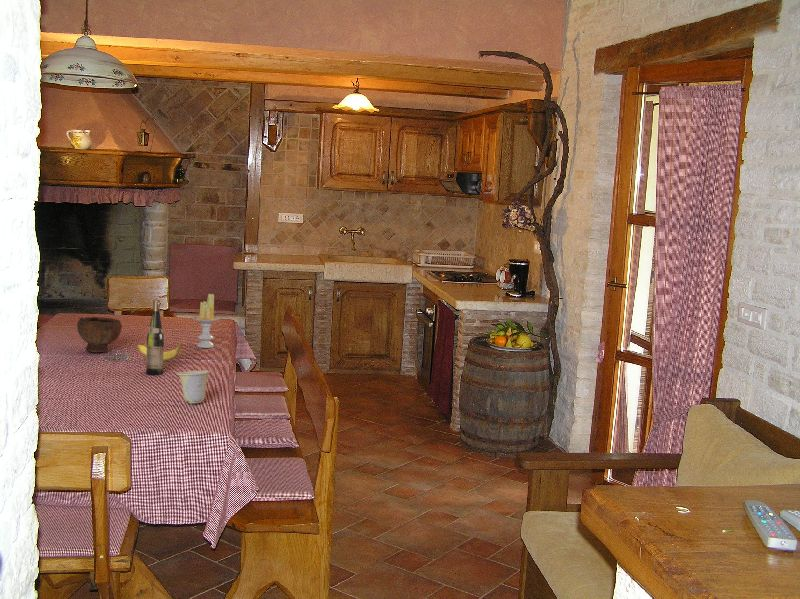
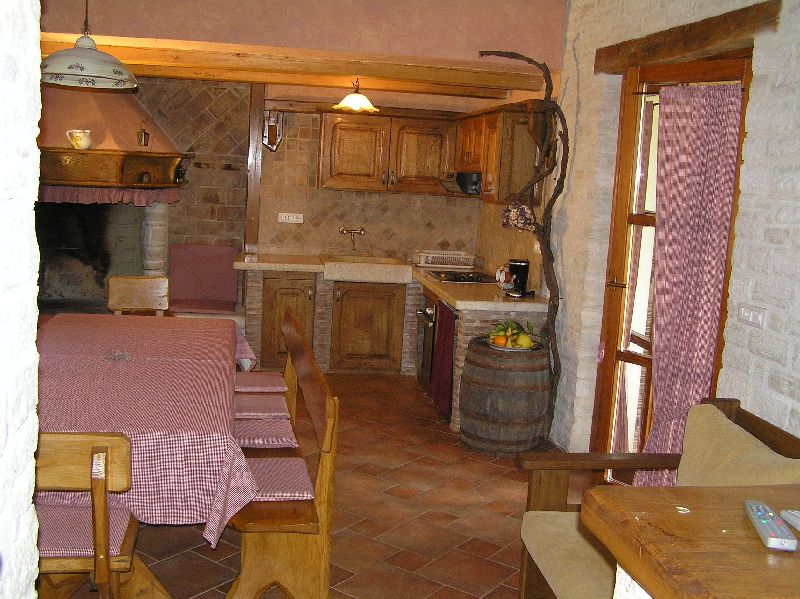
- candle (206, 320)
- wine bottle (155, 336)
- bowl (99, 334)
- banana (163, 353)
- cup (193, 386)
